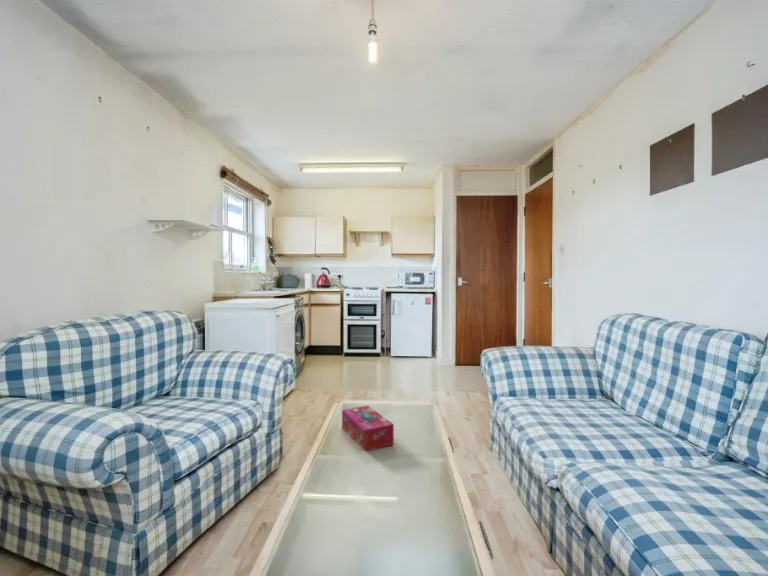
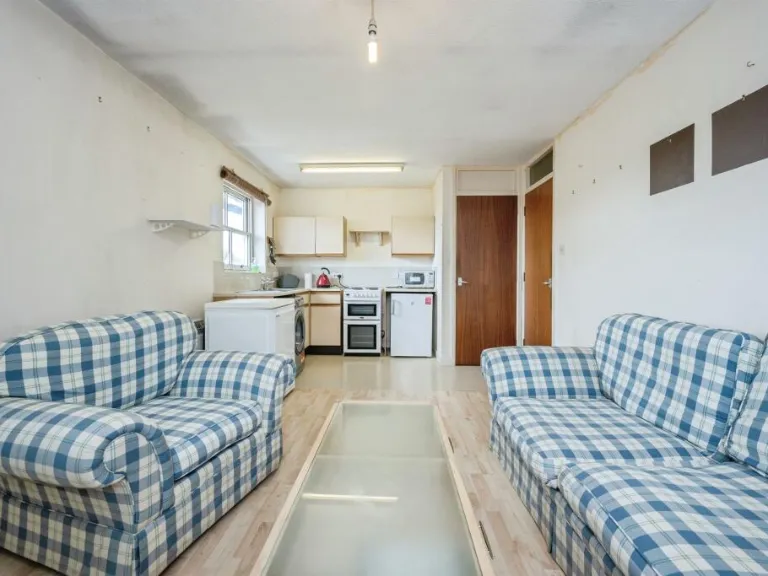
- tissue box (366, 426)
